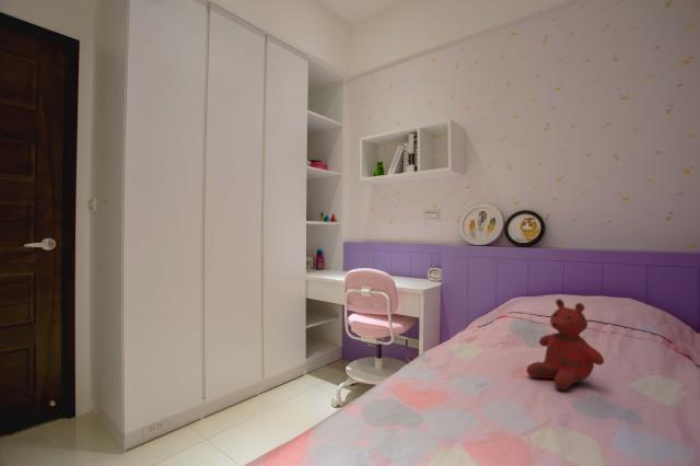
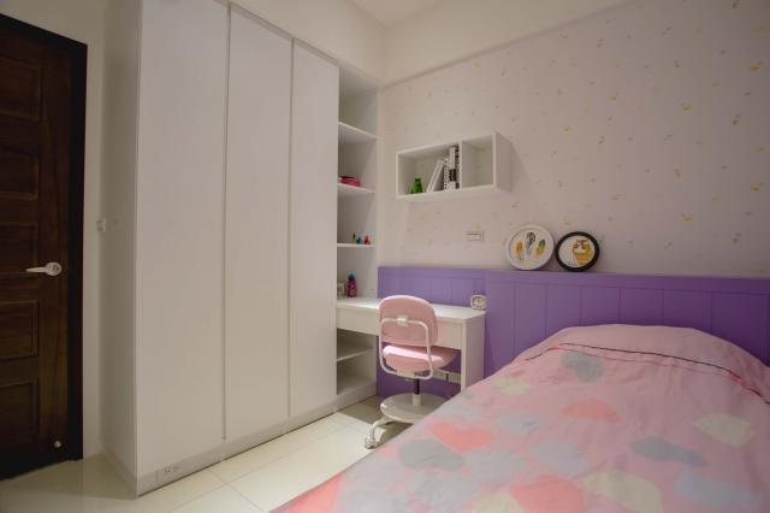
- teddy bear (560, 340)
